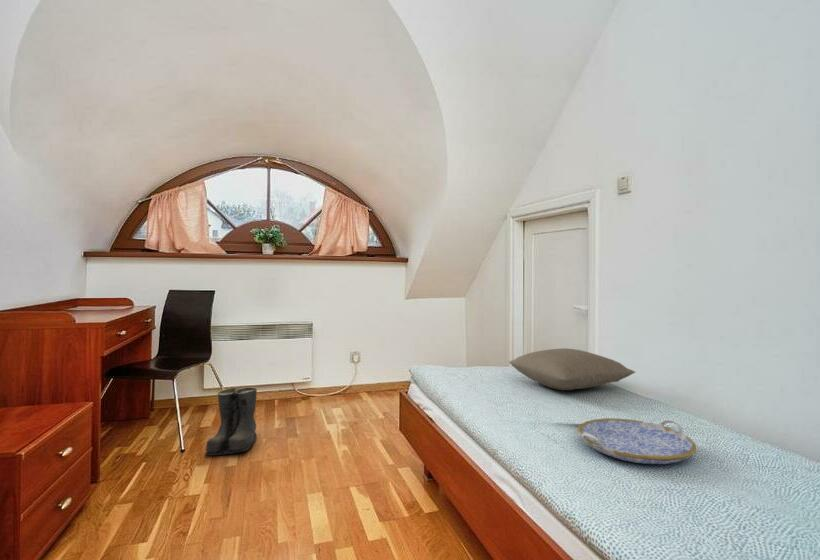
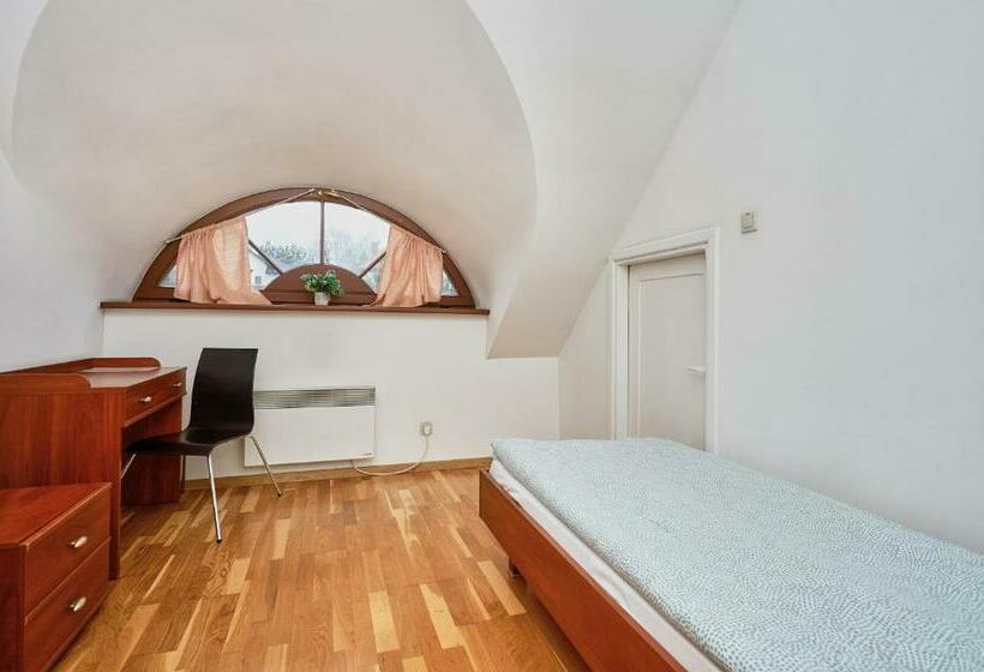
- serving tray (633, 437)
- boots (233, 418)
- pillow (568, 368)
